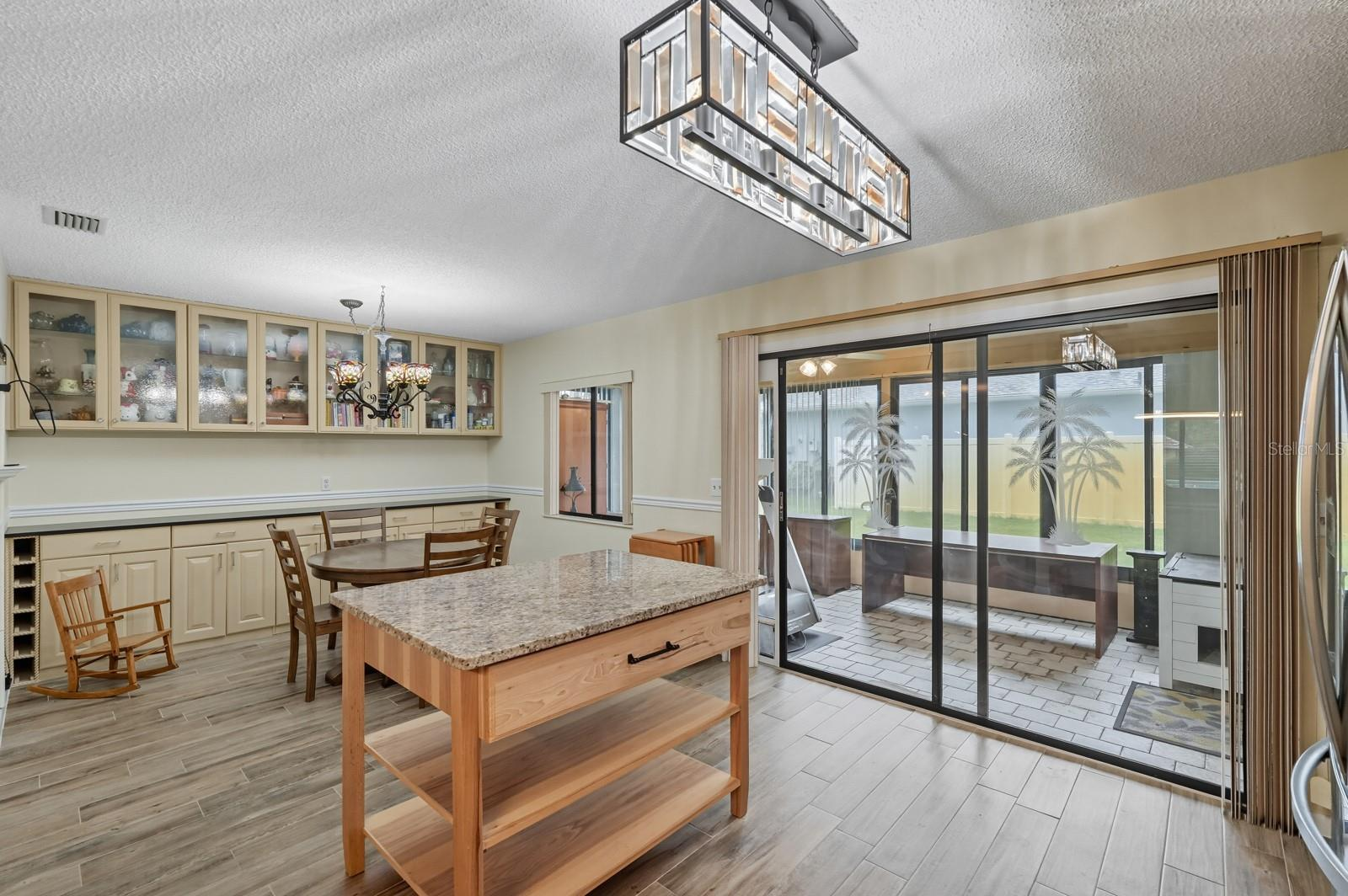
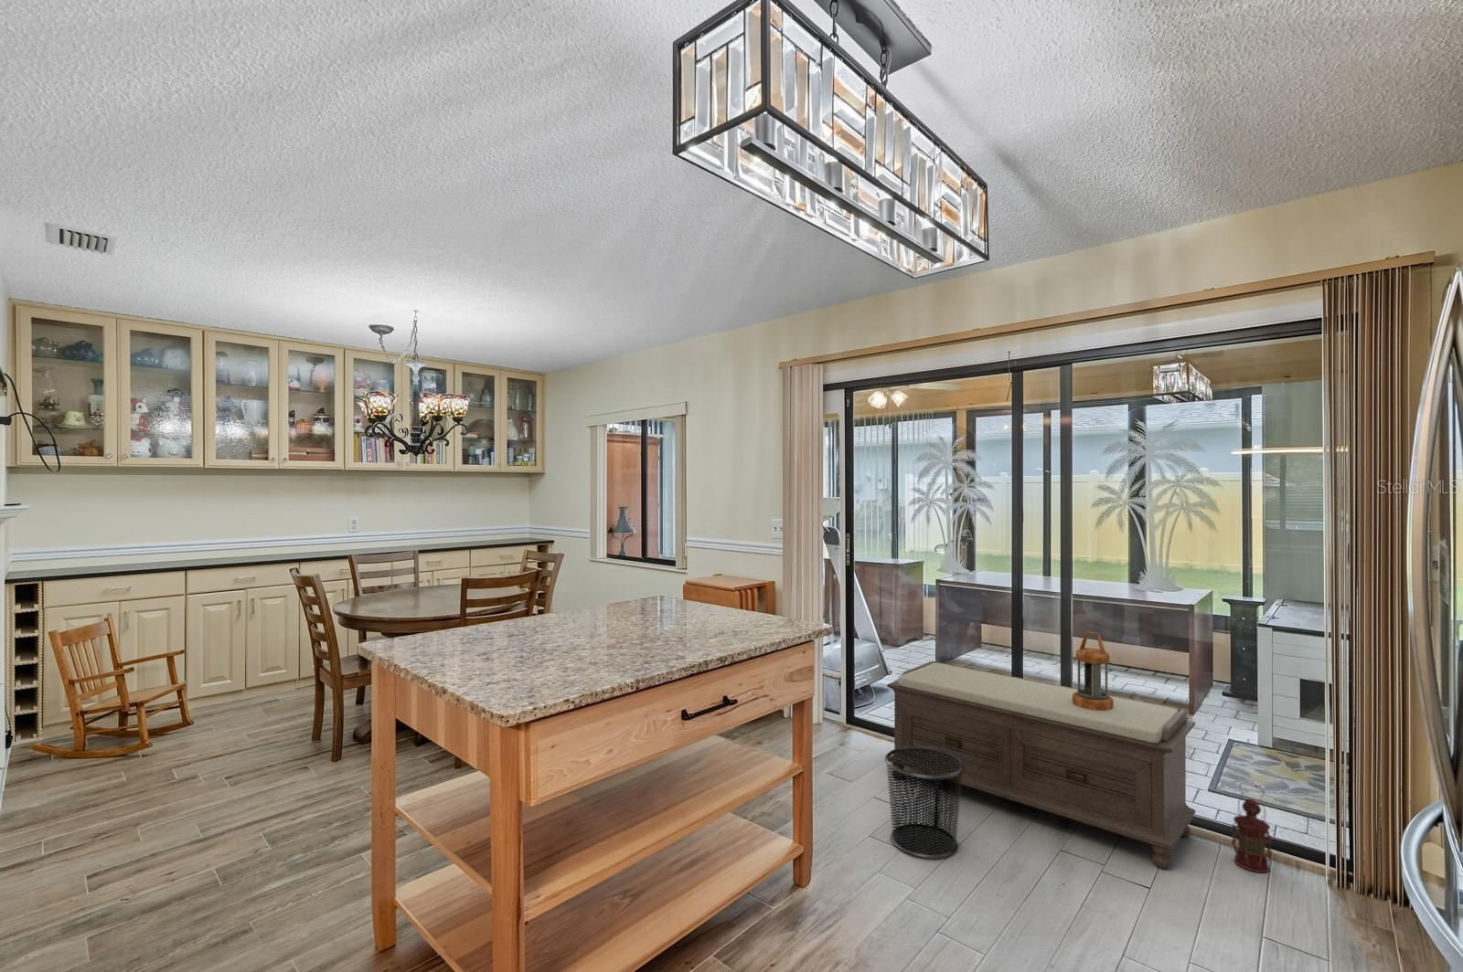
+ lantern (1092, 668)
+ lantern (1251, 824)
+ bench (1028, 747)
+ waste bin (924, 802)
